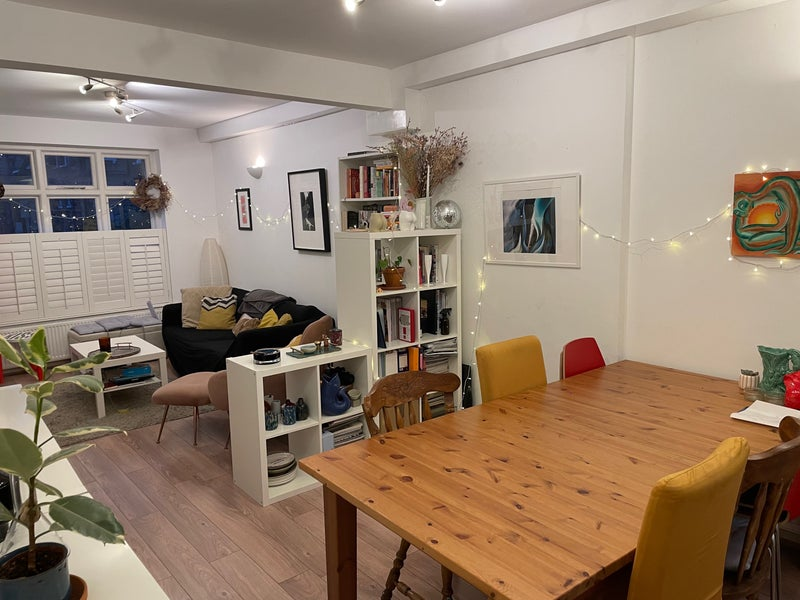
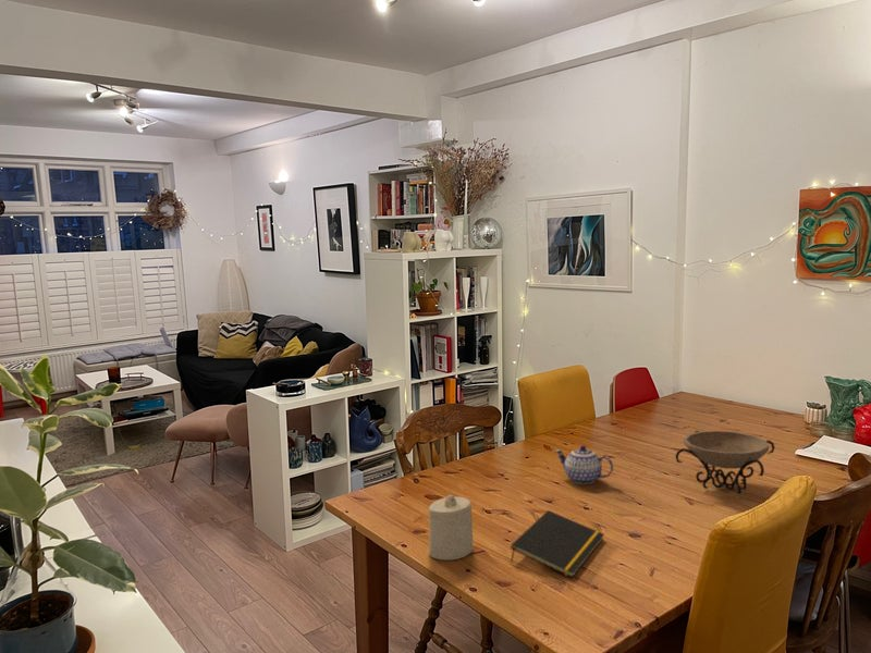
+ notepad (559, 541)
+ candle (450, 522)
+ teapot (582, 463)
+ decorative bowl (725, 464)
